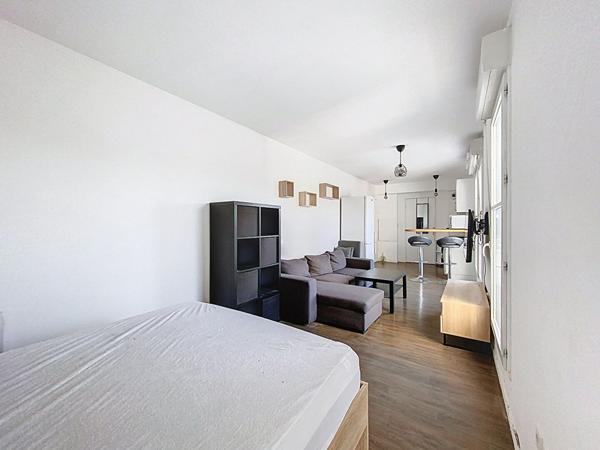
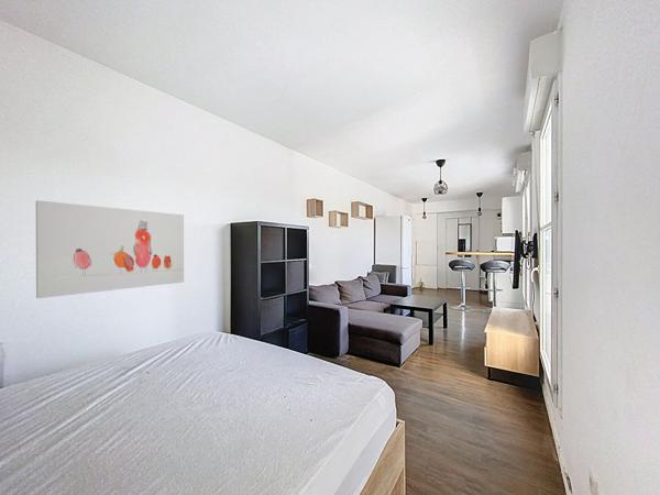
+ wall art (123, 249)
